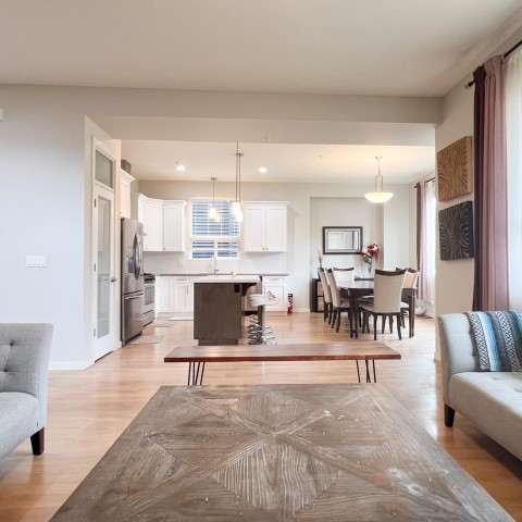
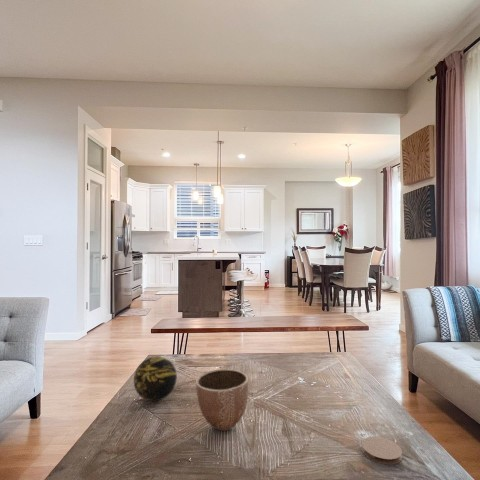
+ coaster (381, 449)
+ decorative bowl (222, 402)
+ decorative orb (155, 378)
